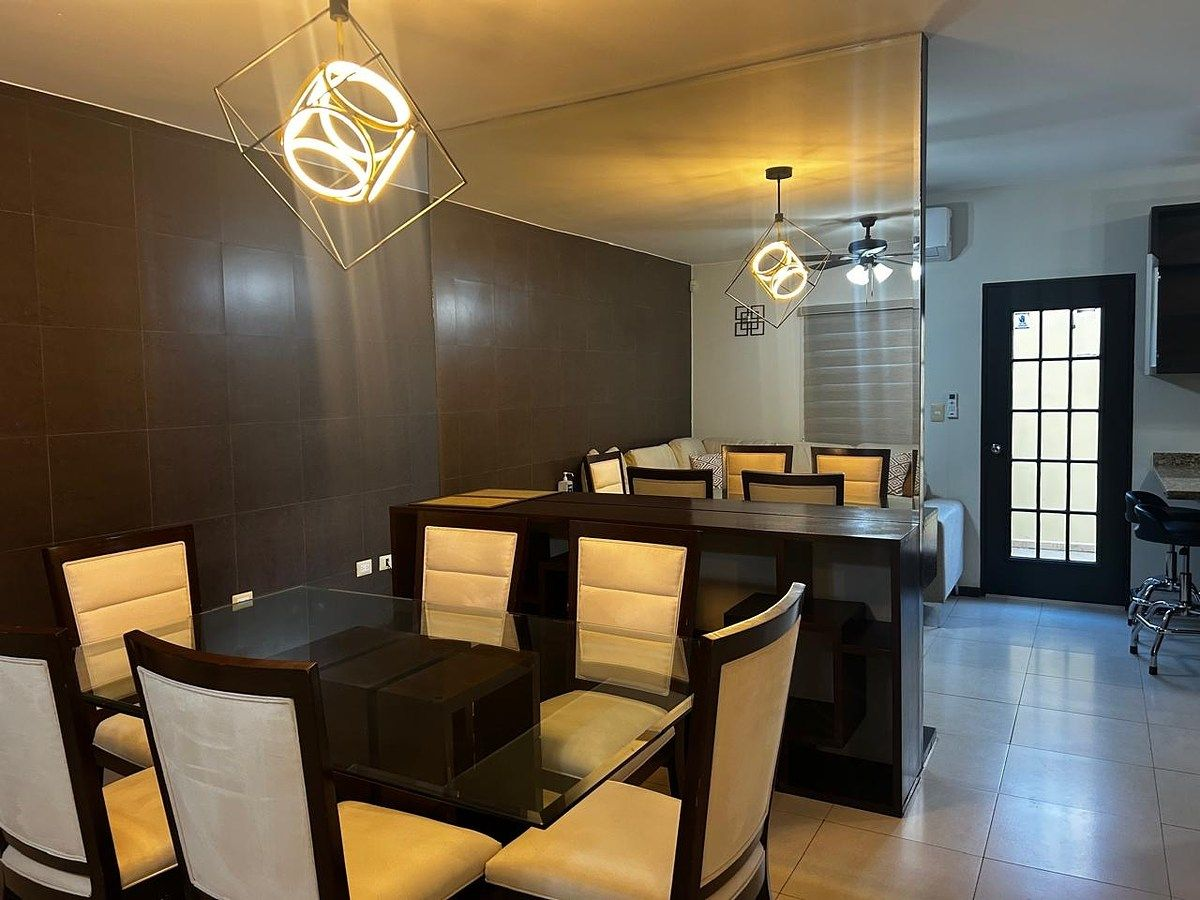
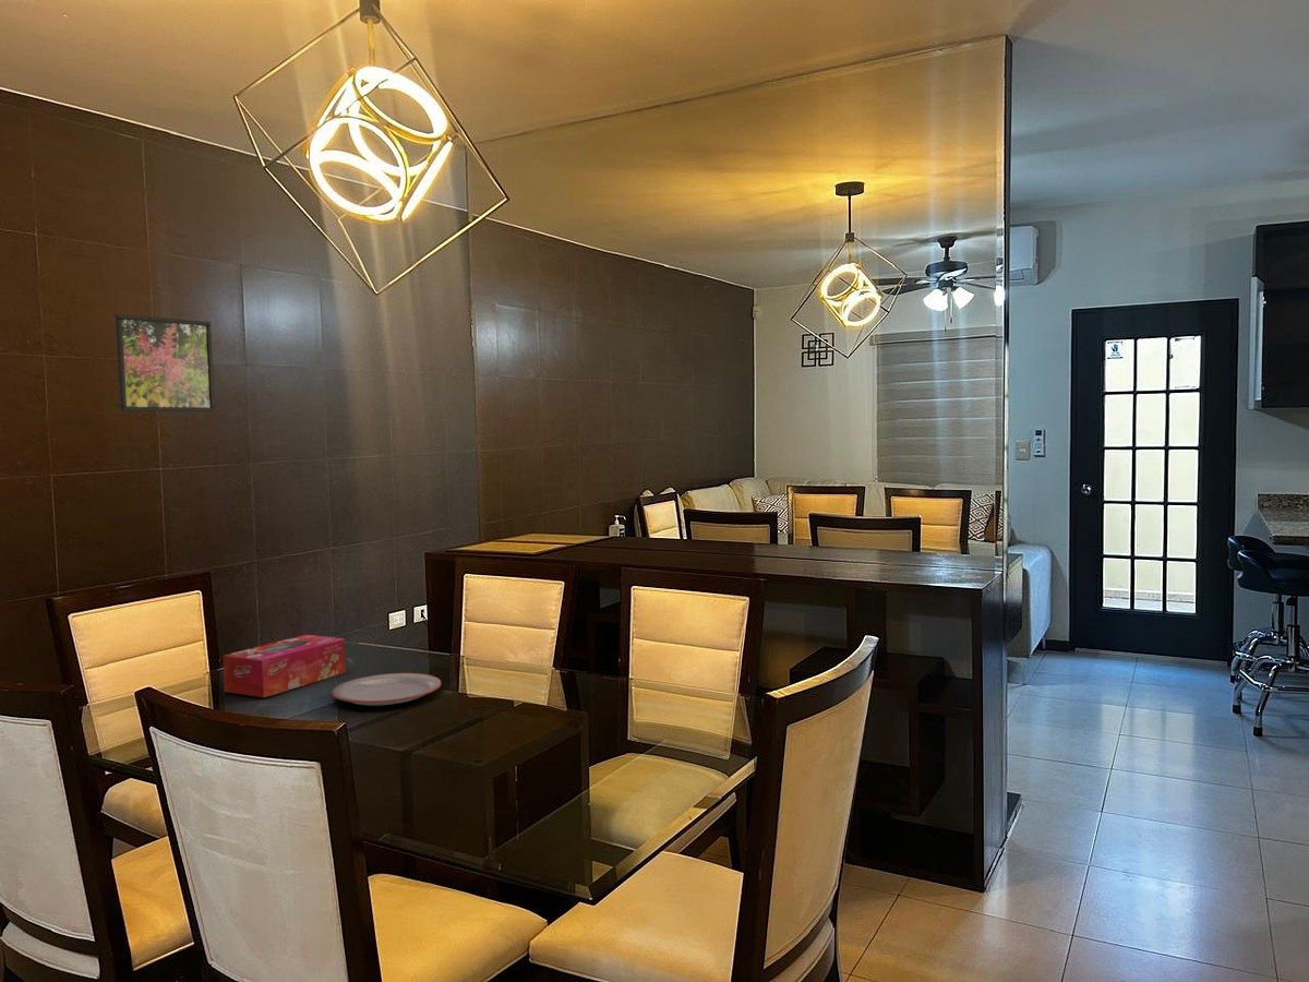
+ plate (387, 690)
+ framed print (167, 364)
+ tissue box (286, 663)
